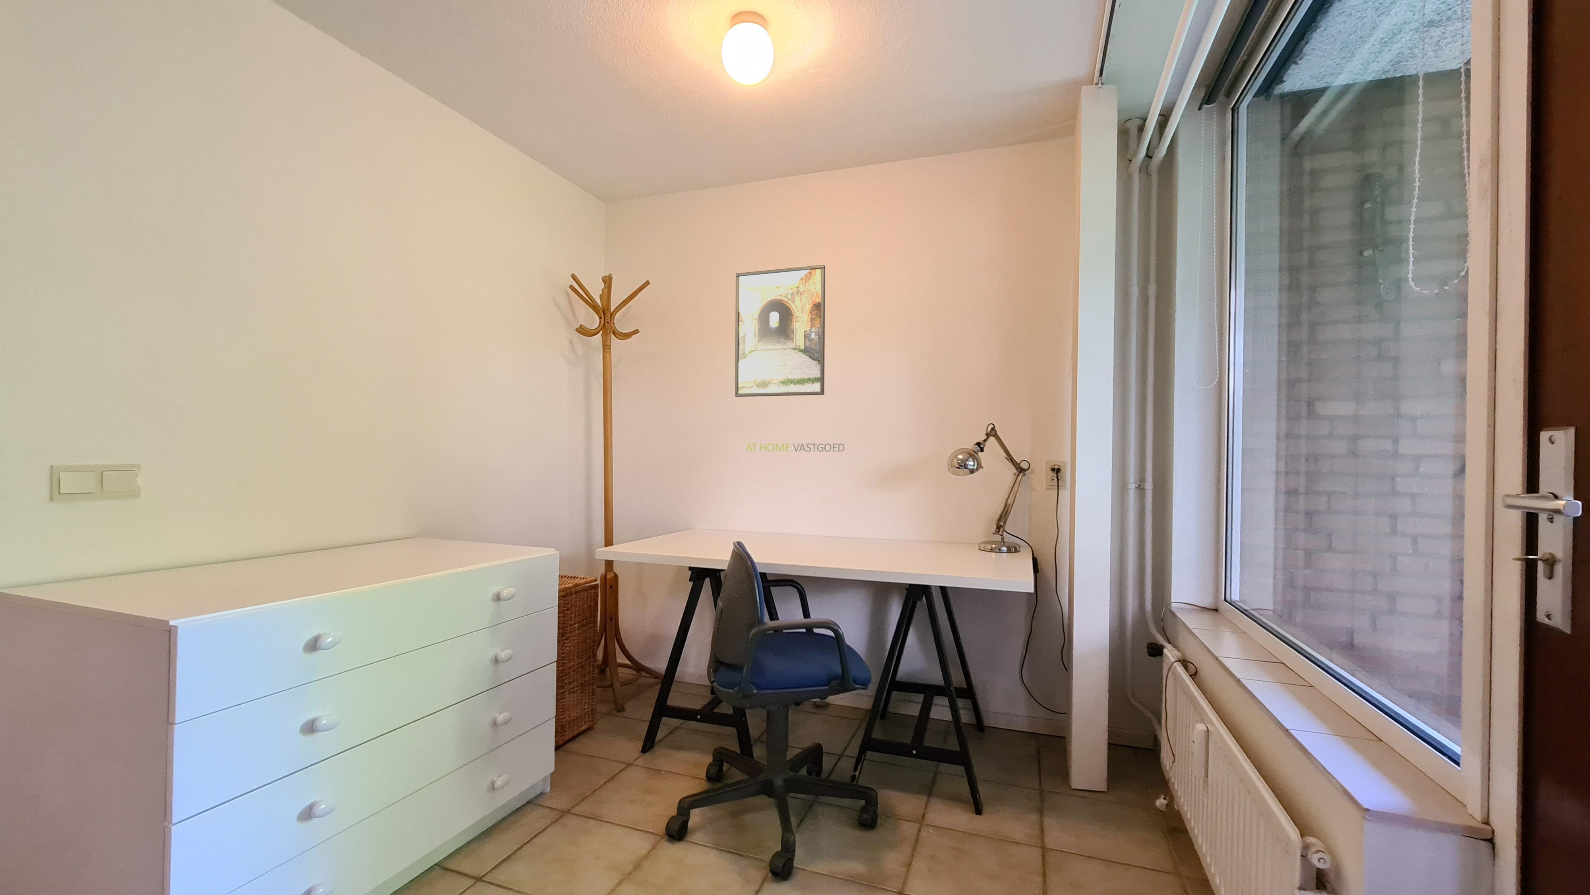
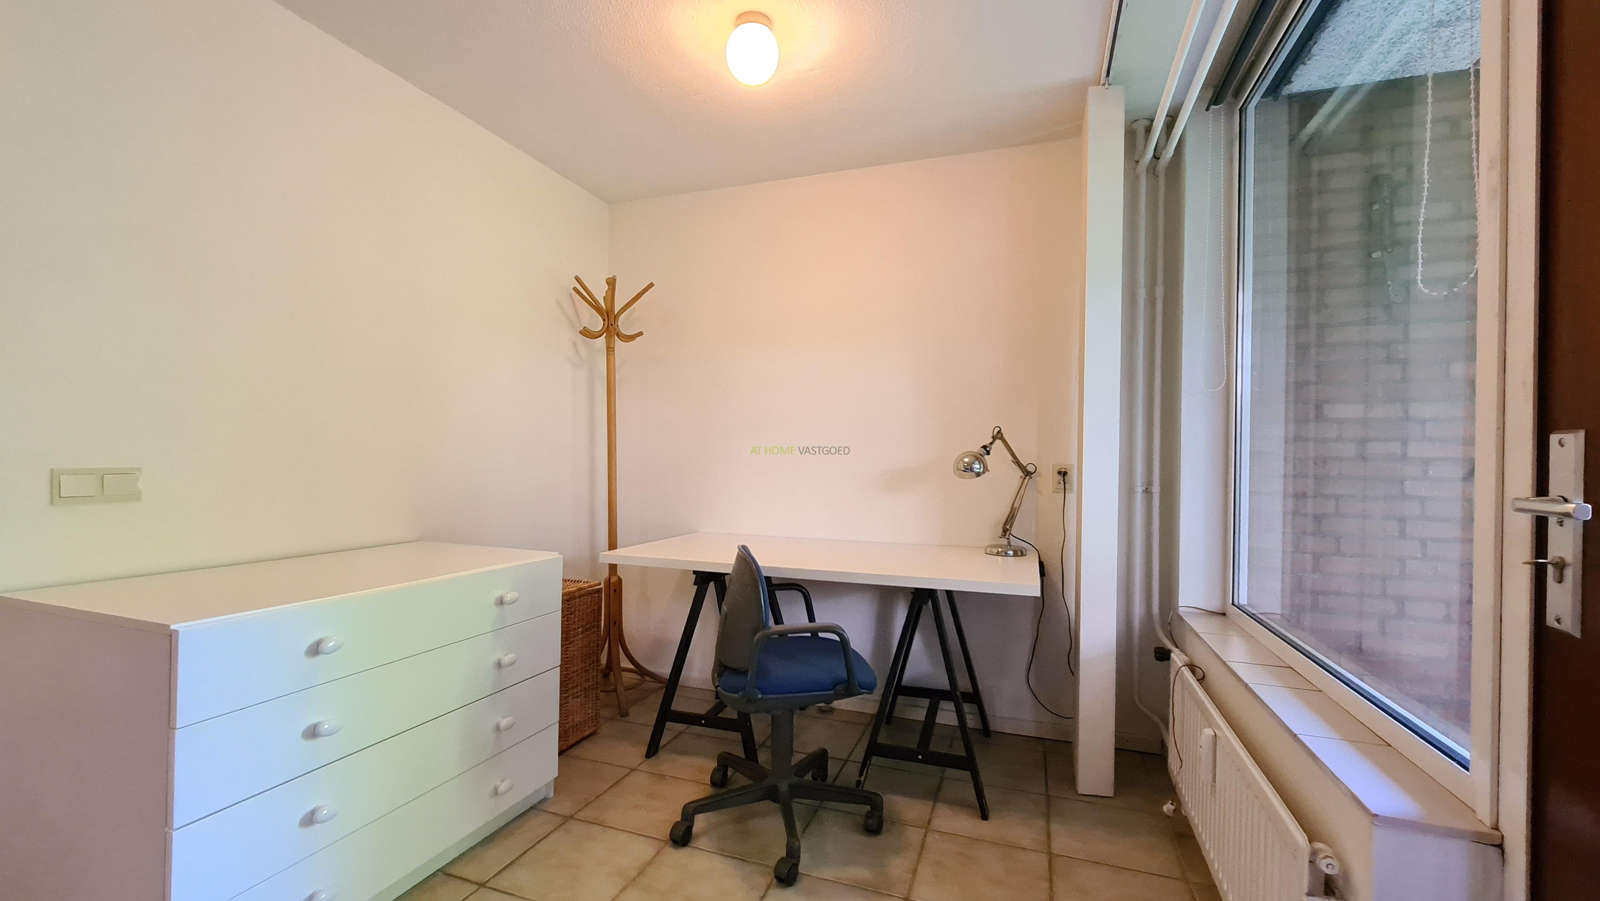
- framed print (779, 333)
